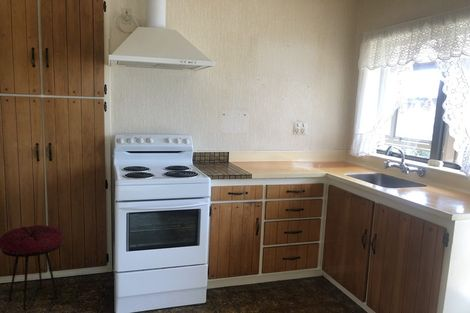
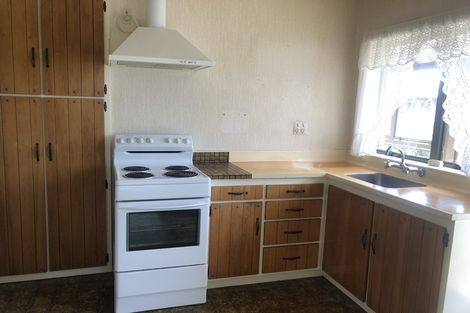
- stool (27, 265)
